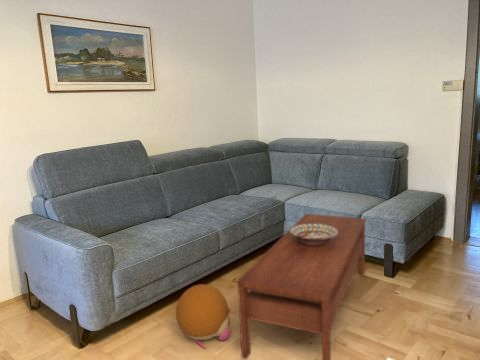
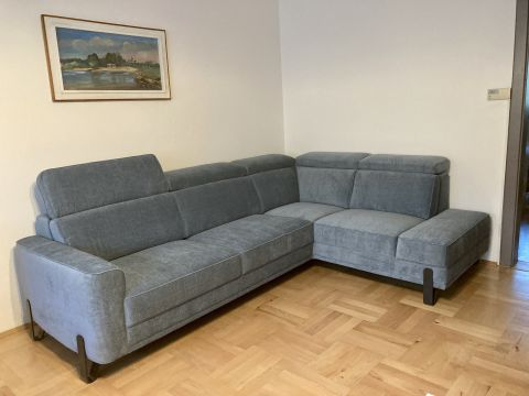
- decorative bowl (313, 236)
- plush toy (203, 311)
- coffee table (314, 276)
